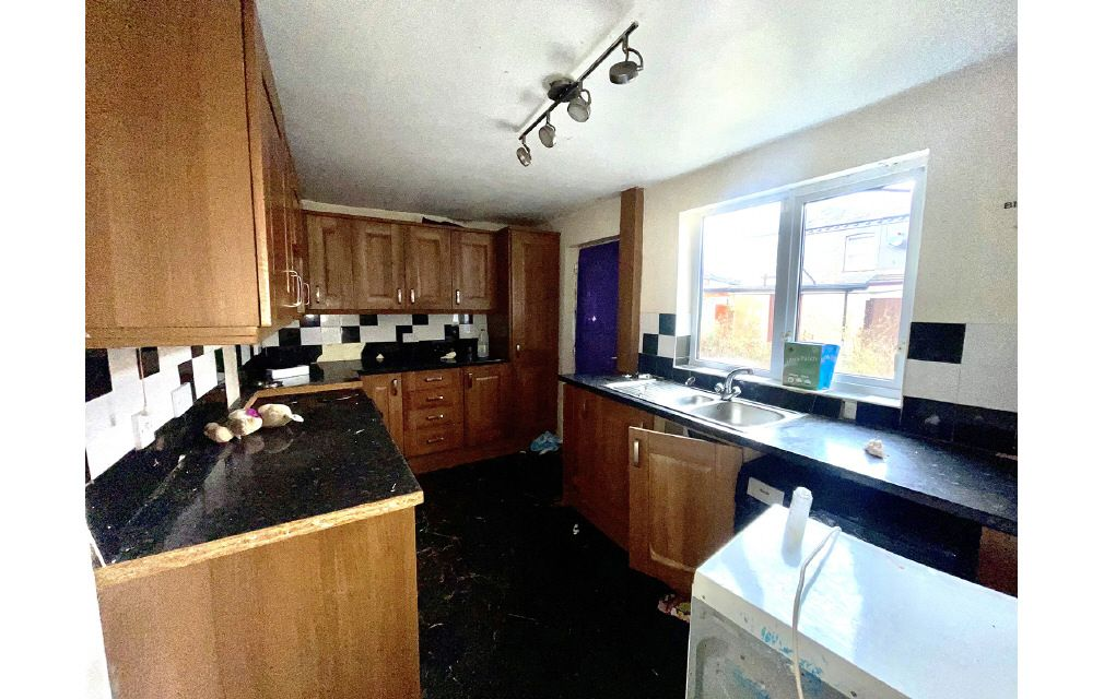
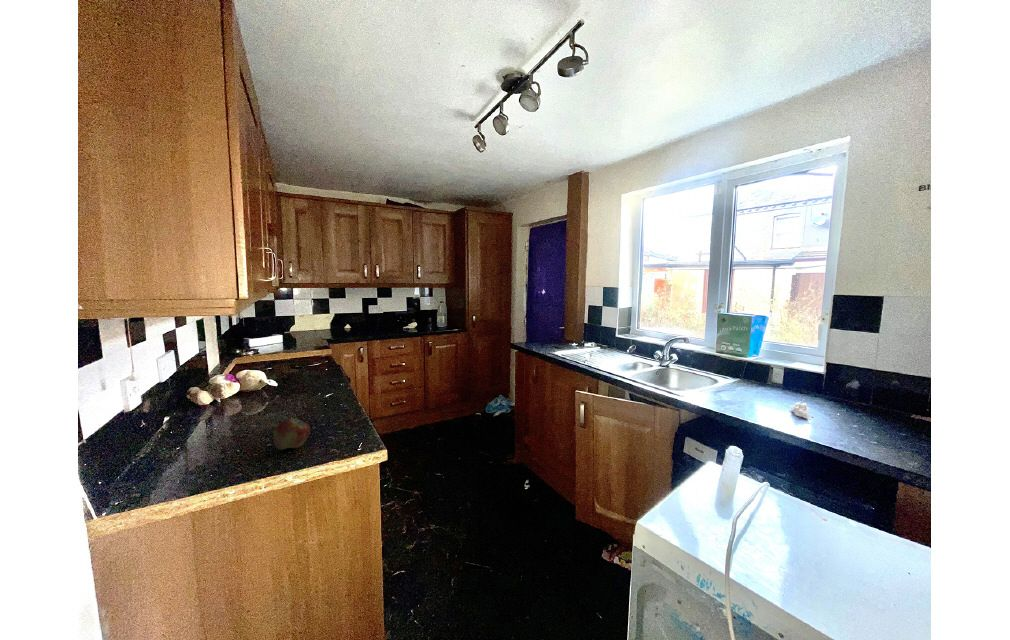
+ fruit (292, 433)
